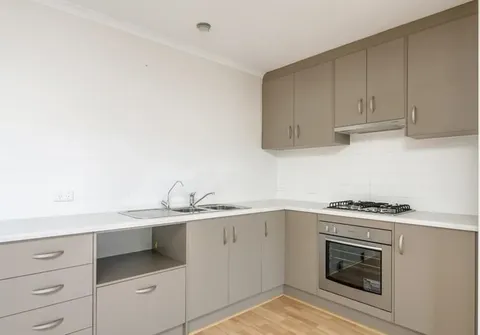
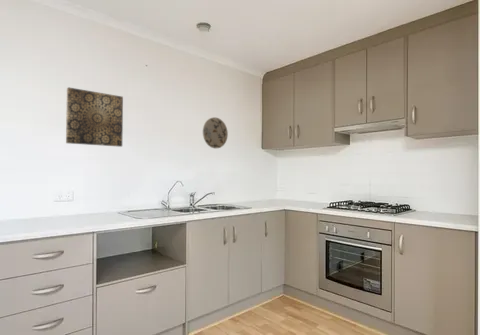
+ decorative plate (215, 133)
+ wall art (95, 118)
